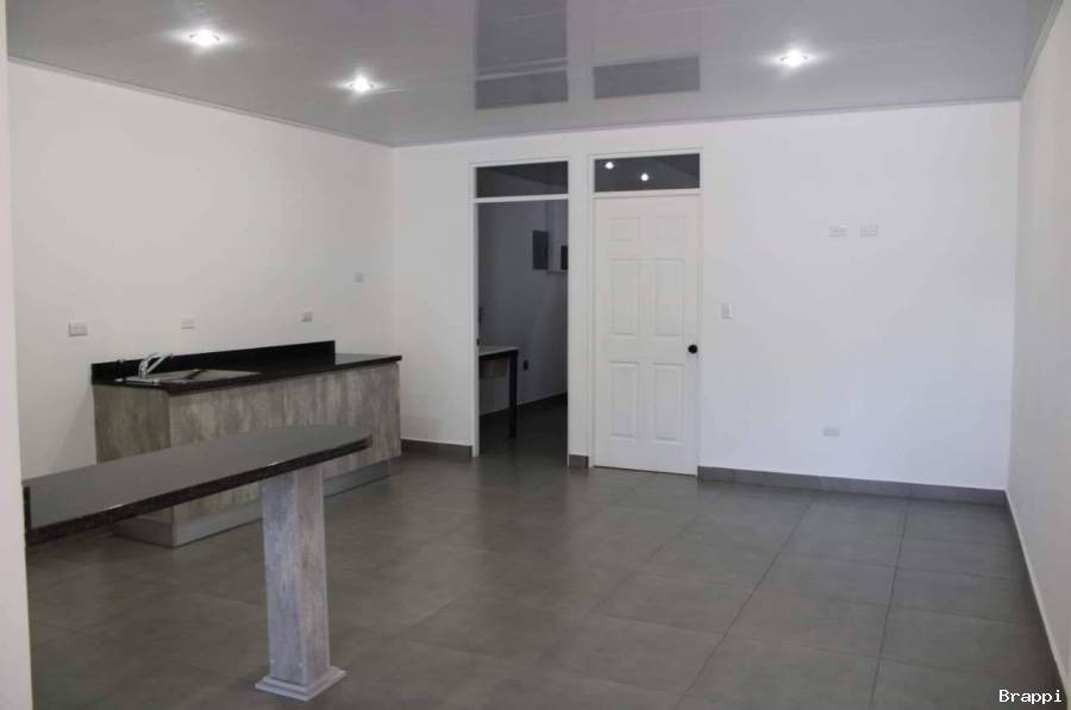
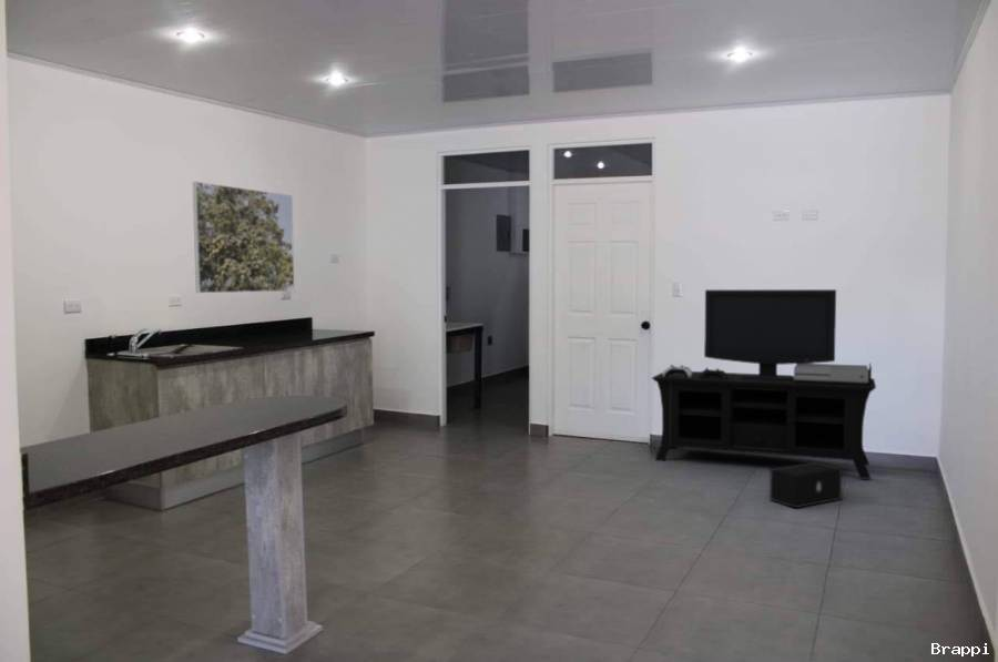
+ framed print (247, 241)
+ speaker (805, 483)
+ media console (761, 376)
